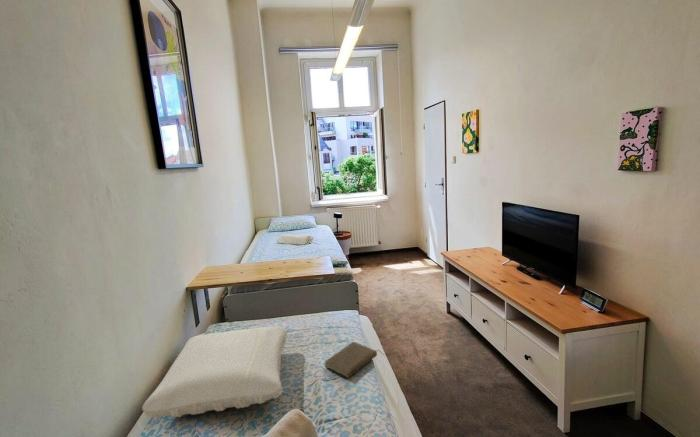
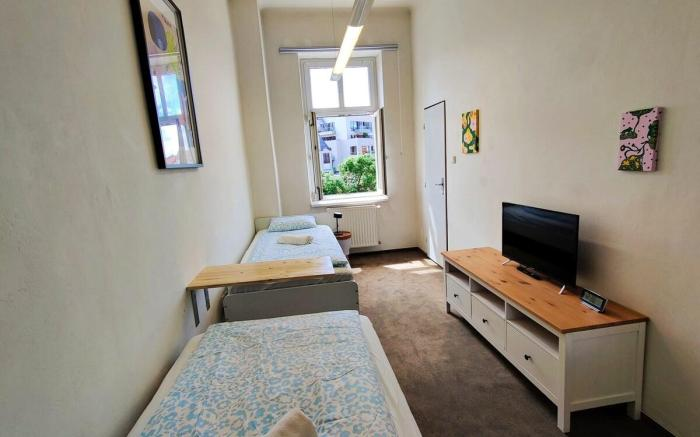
- pillow (228, 364)
- book (355, 359)
